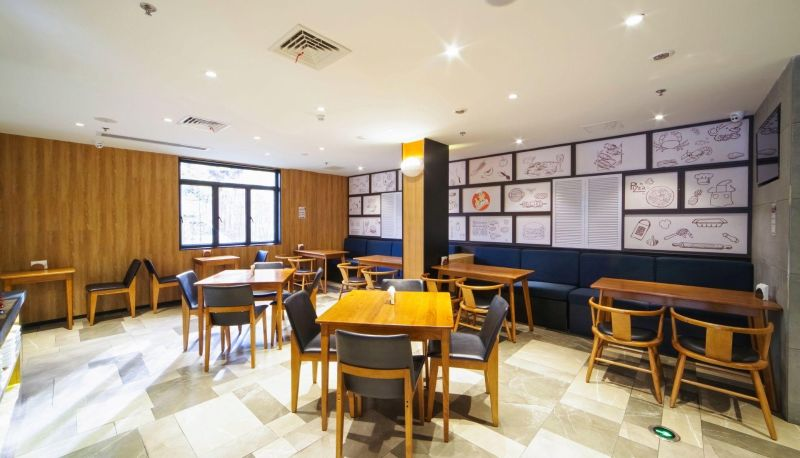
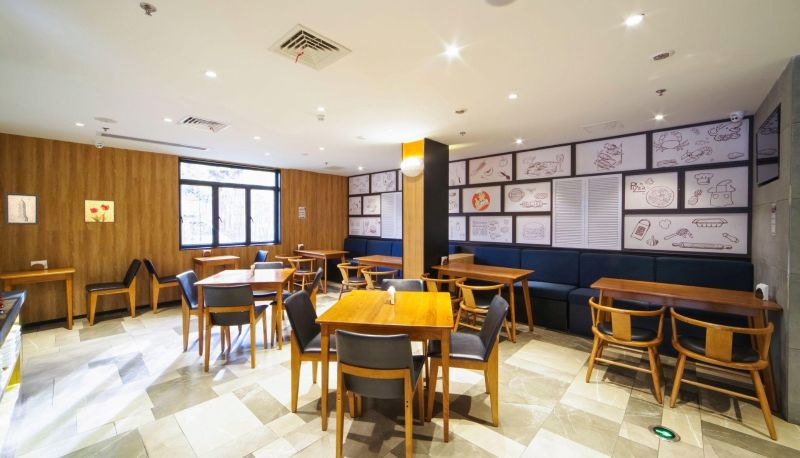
+ wall art (99, 211)
+ wall art (22, 209)
